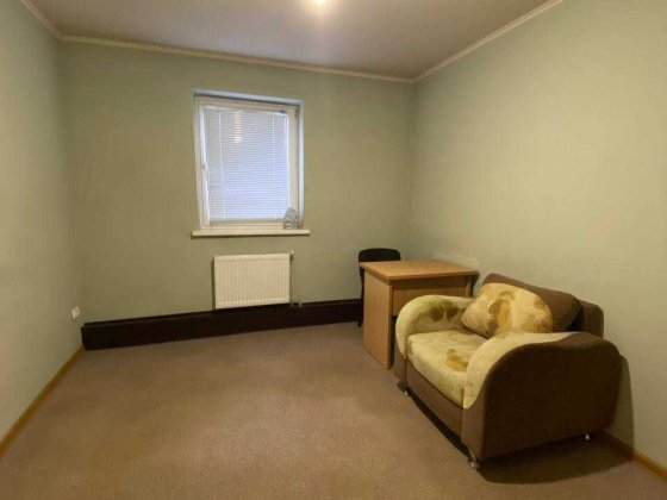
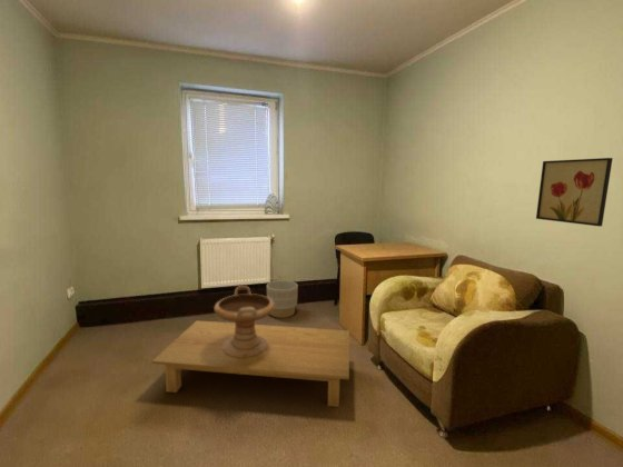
+ coffee table (260, 359)
+ decorative bowl (245, 320)
+ planter (281, 299)
+ wall art (571, 191)
